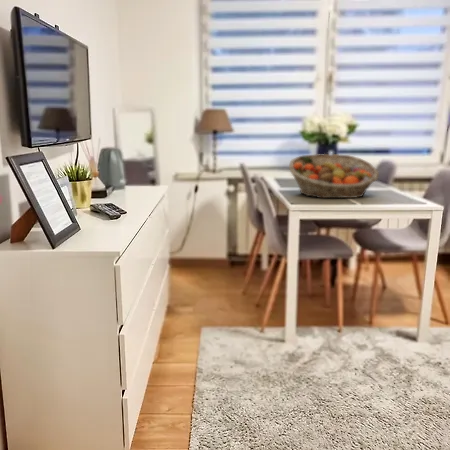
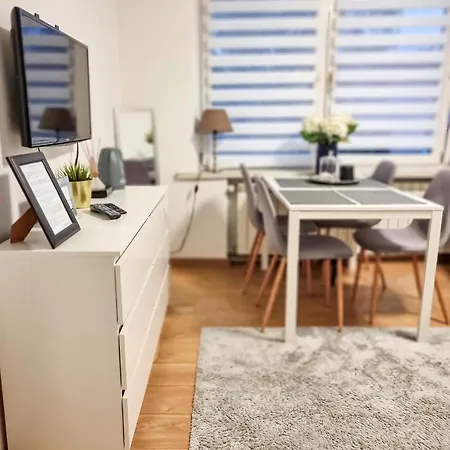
- fruit basket (332, 175)
